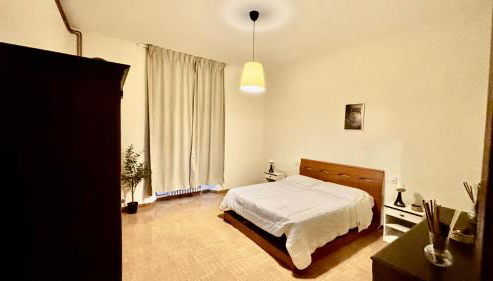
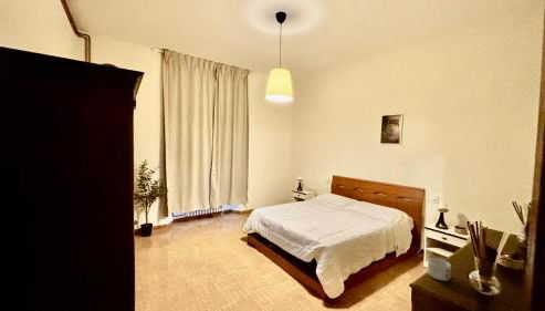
+ mug (440, 268)
